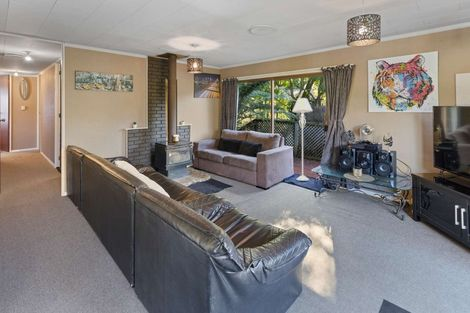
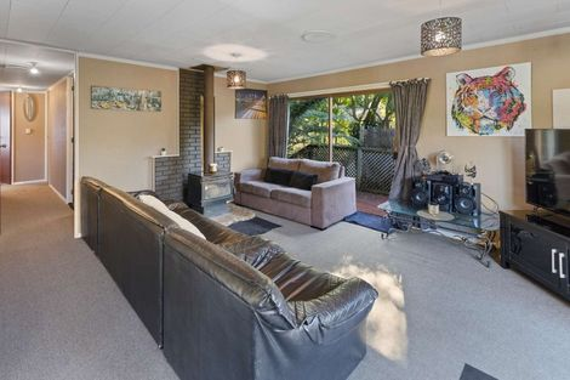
- floor lamp (302, 139)
